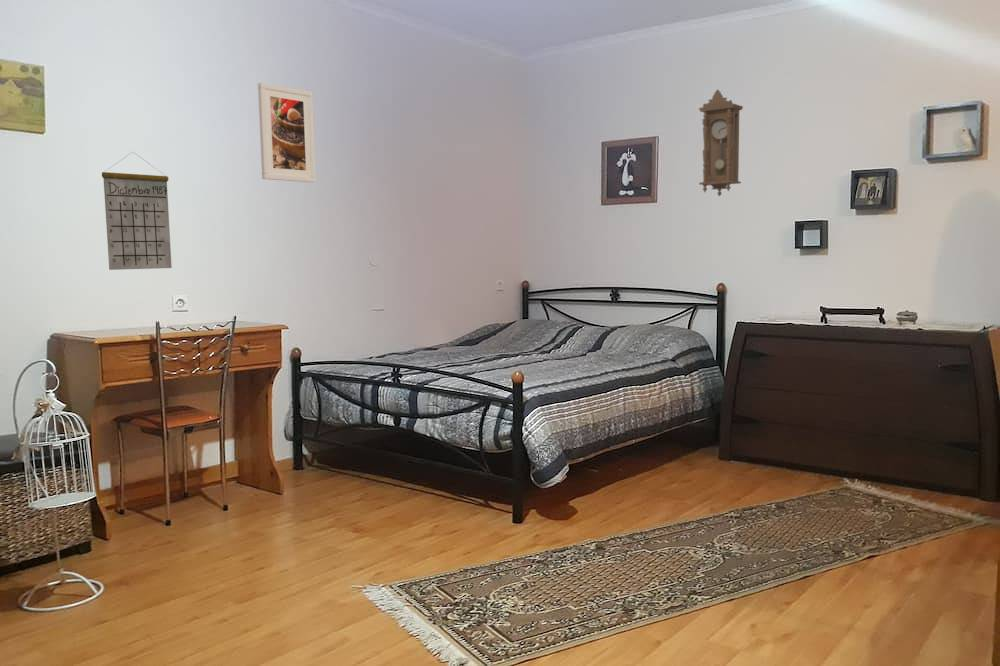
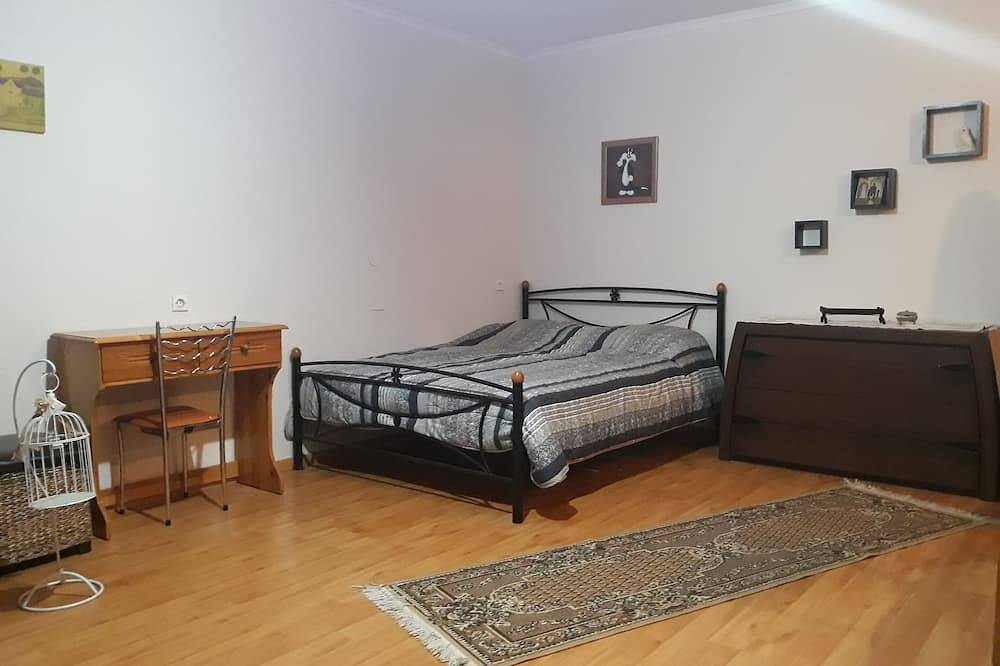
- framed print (287, 134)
- calendar (138, 210)
- pendulum clock (720, 144)
